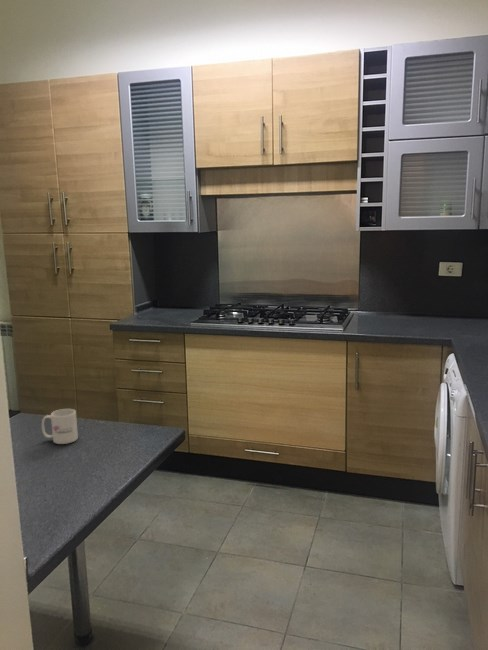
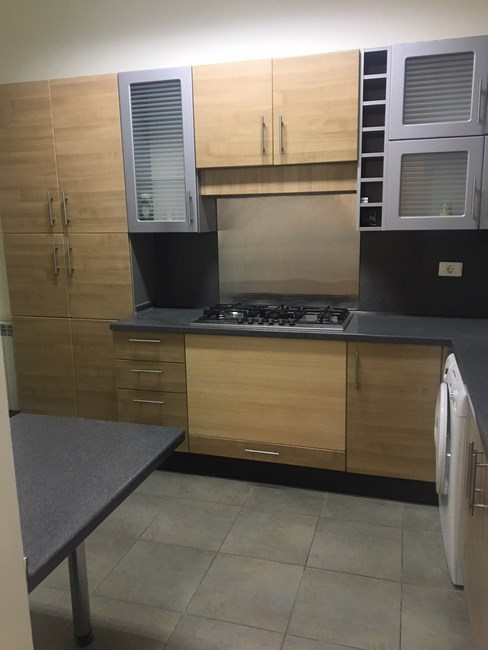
- mug (59, 426)
